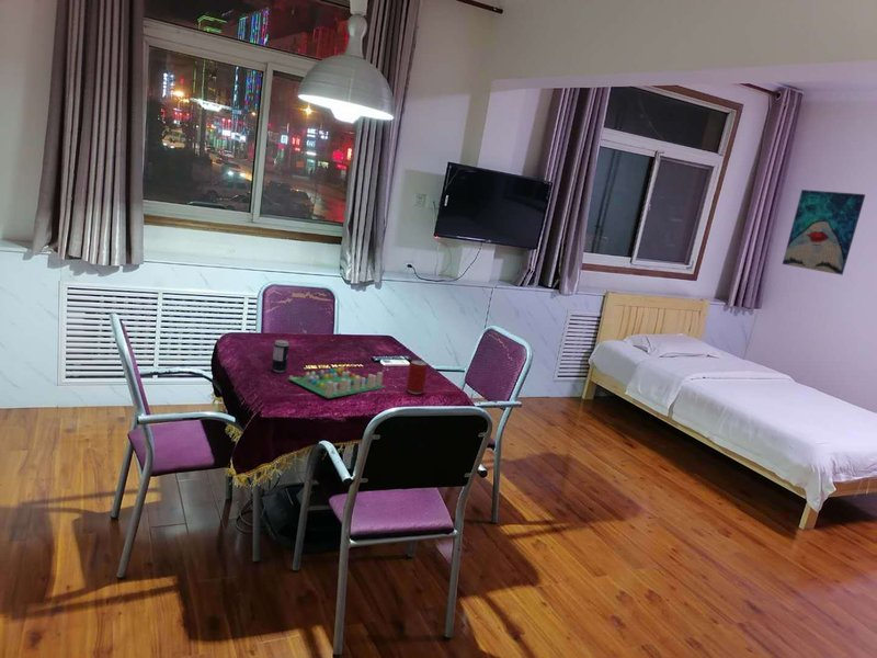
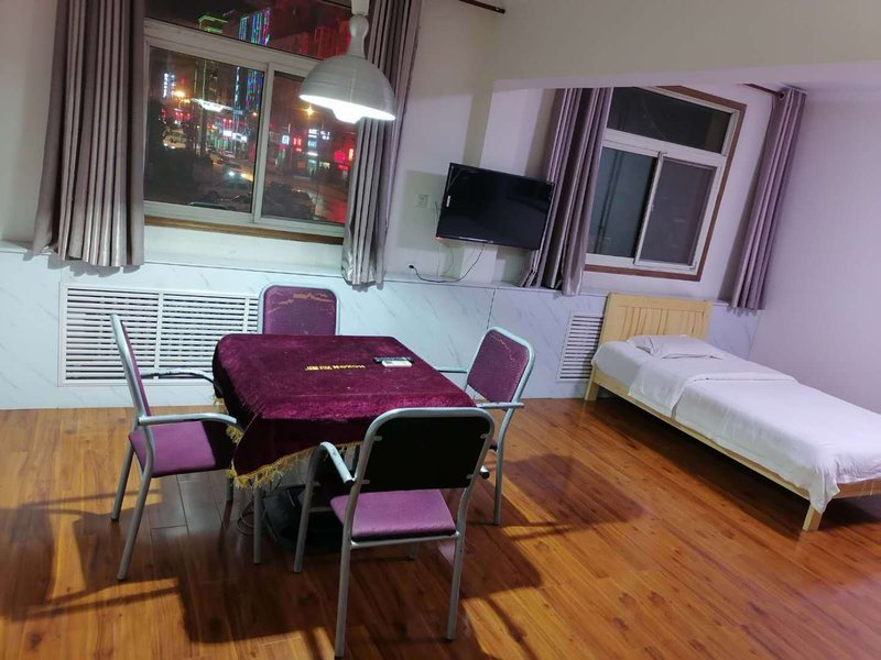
- board game (339, 376)
- beer can (417, 376)
- beverage can (280, 355)
- wall art (821, 230)
